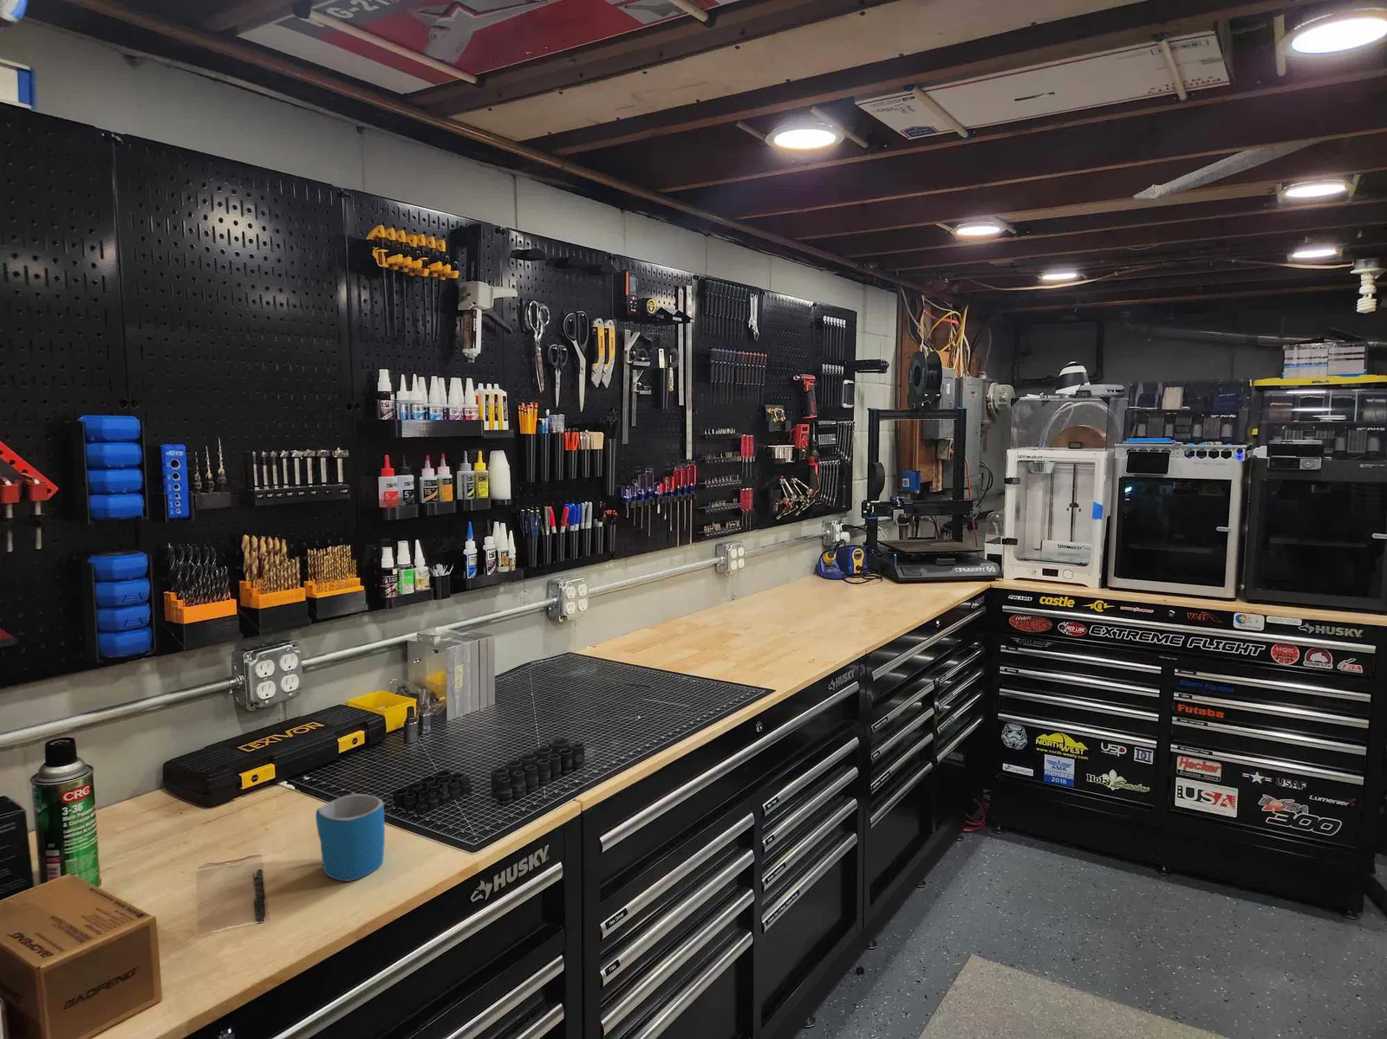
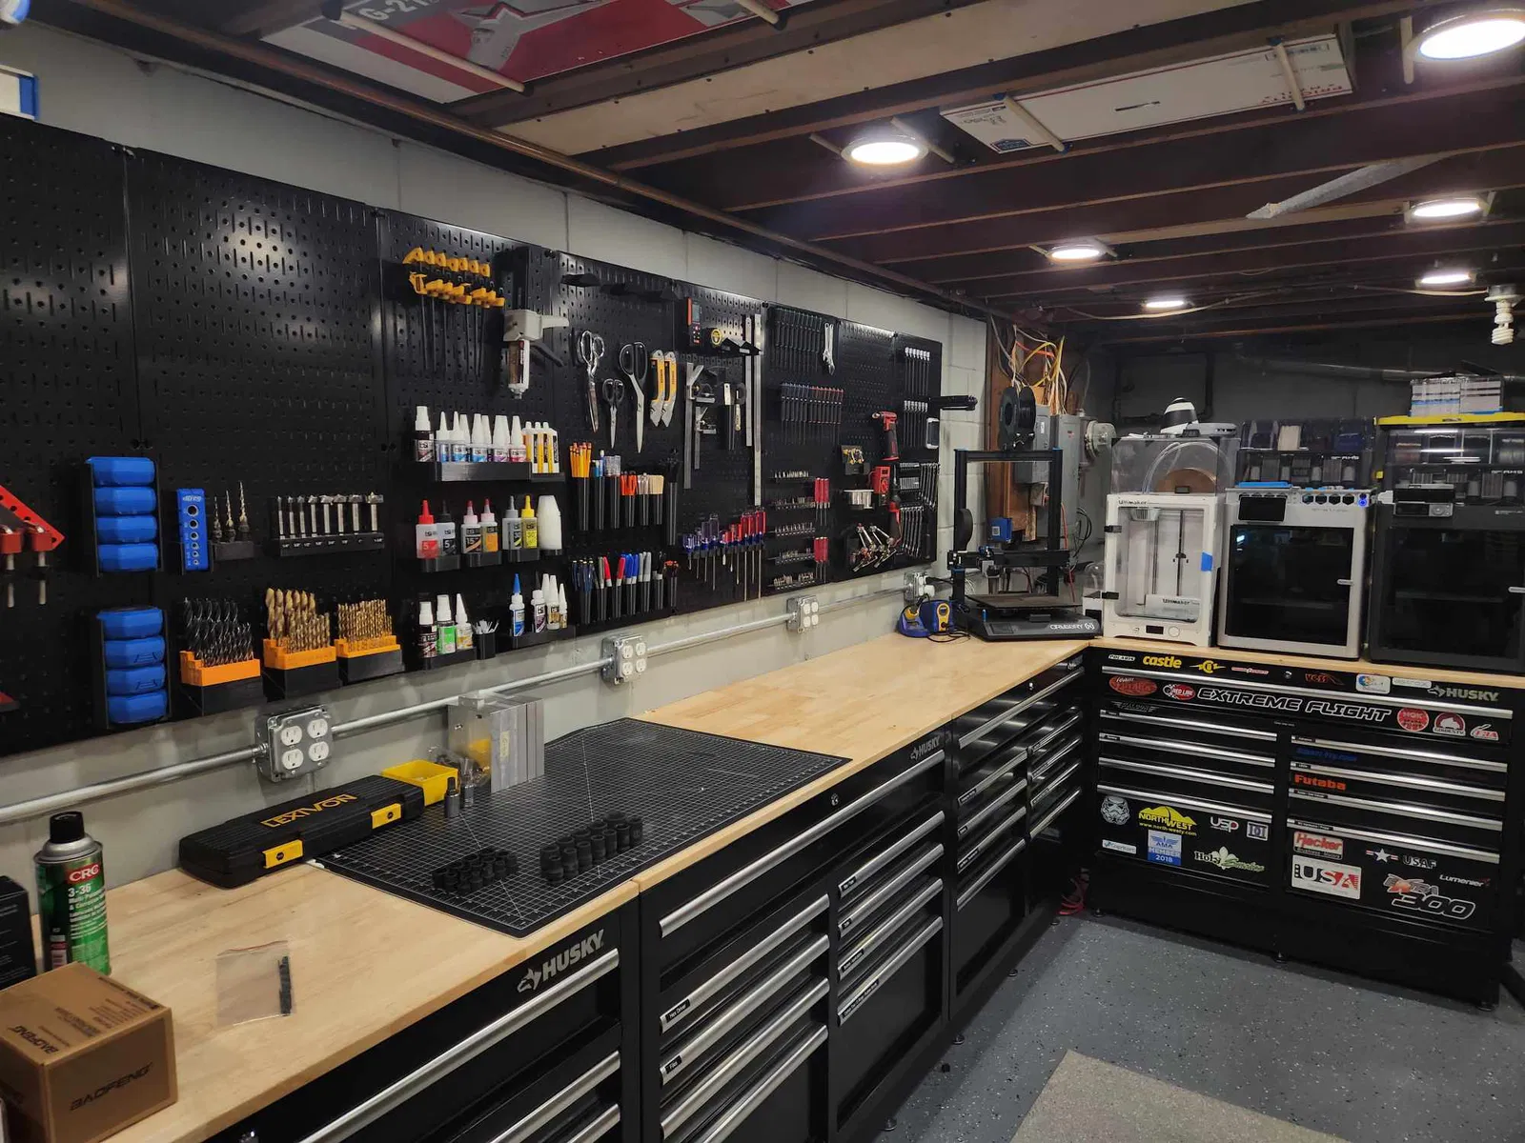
- mug (345, 834)
